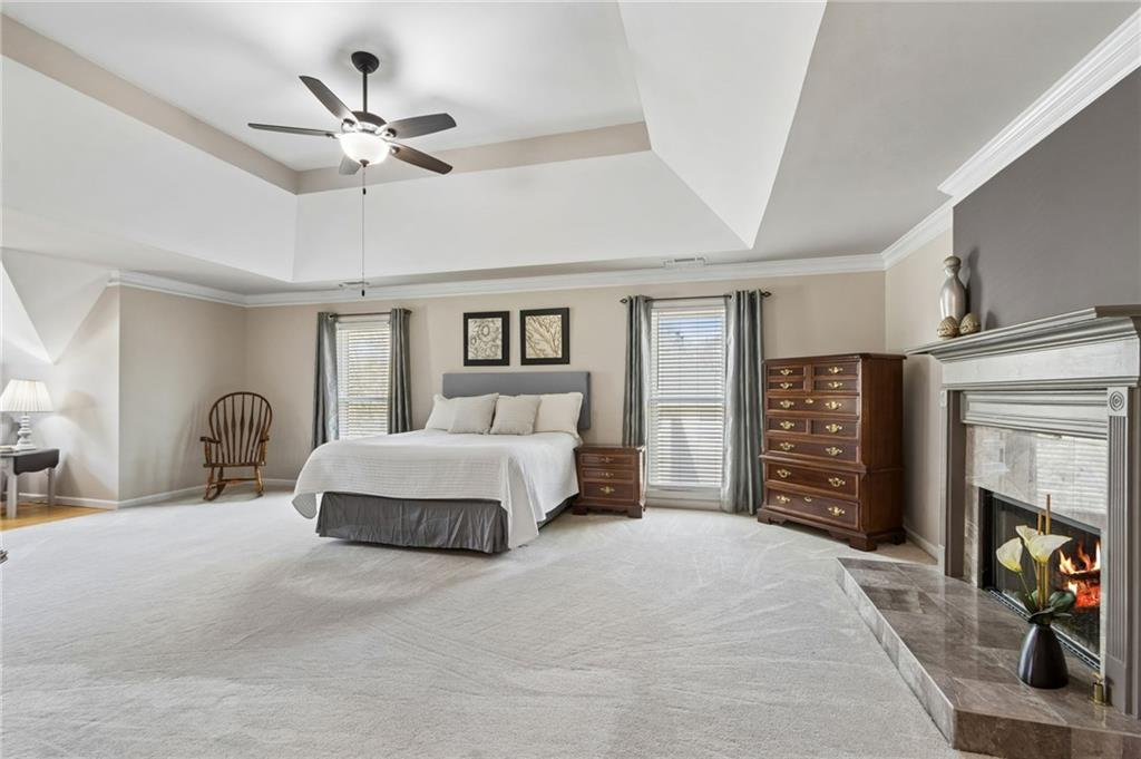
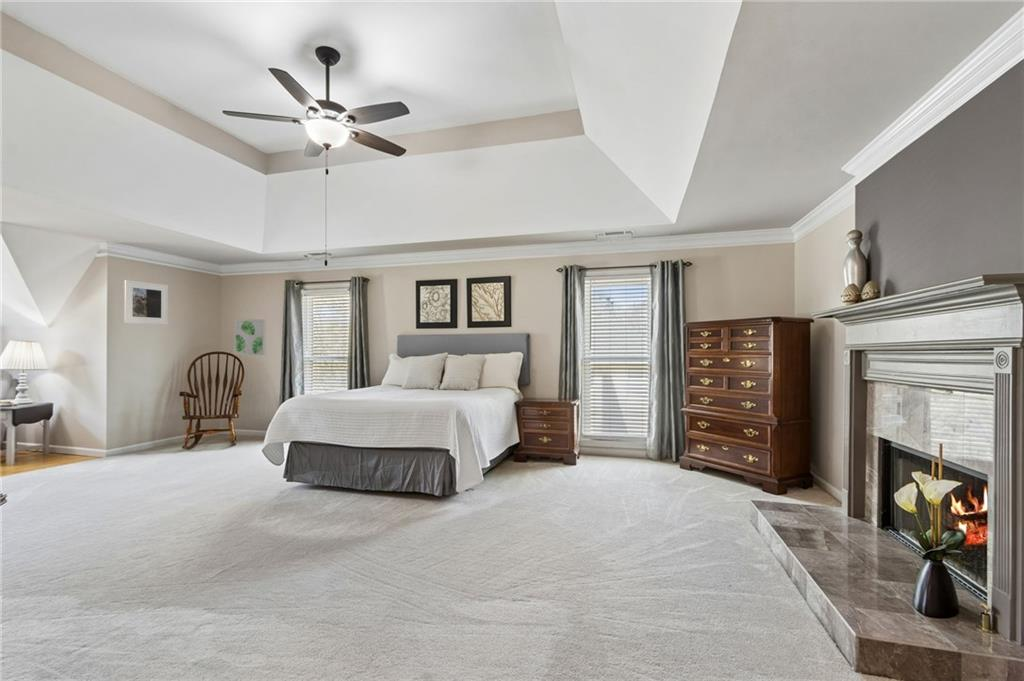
+ wall art (249, 337)
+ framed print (146, 303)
